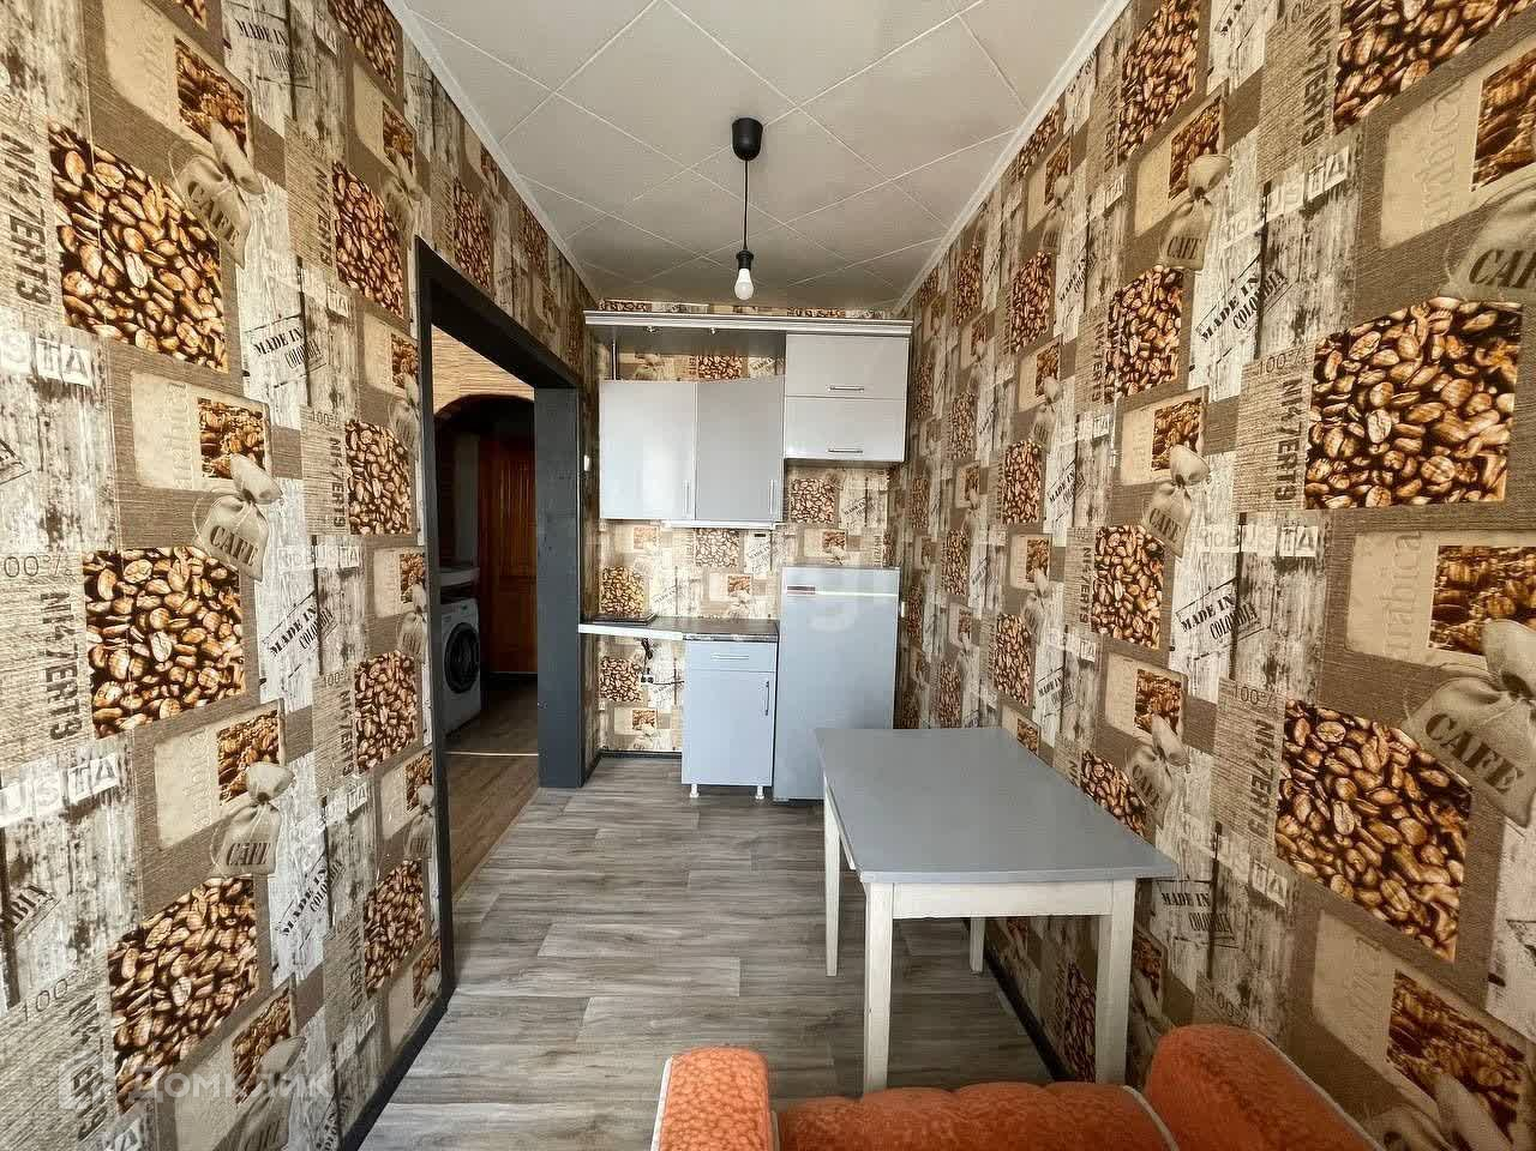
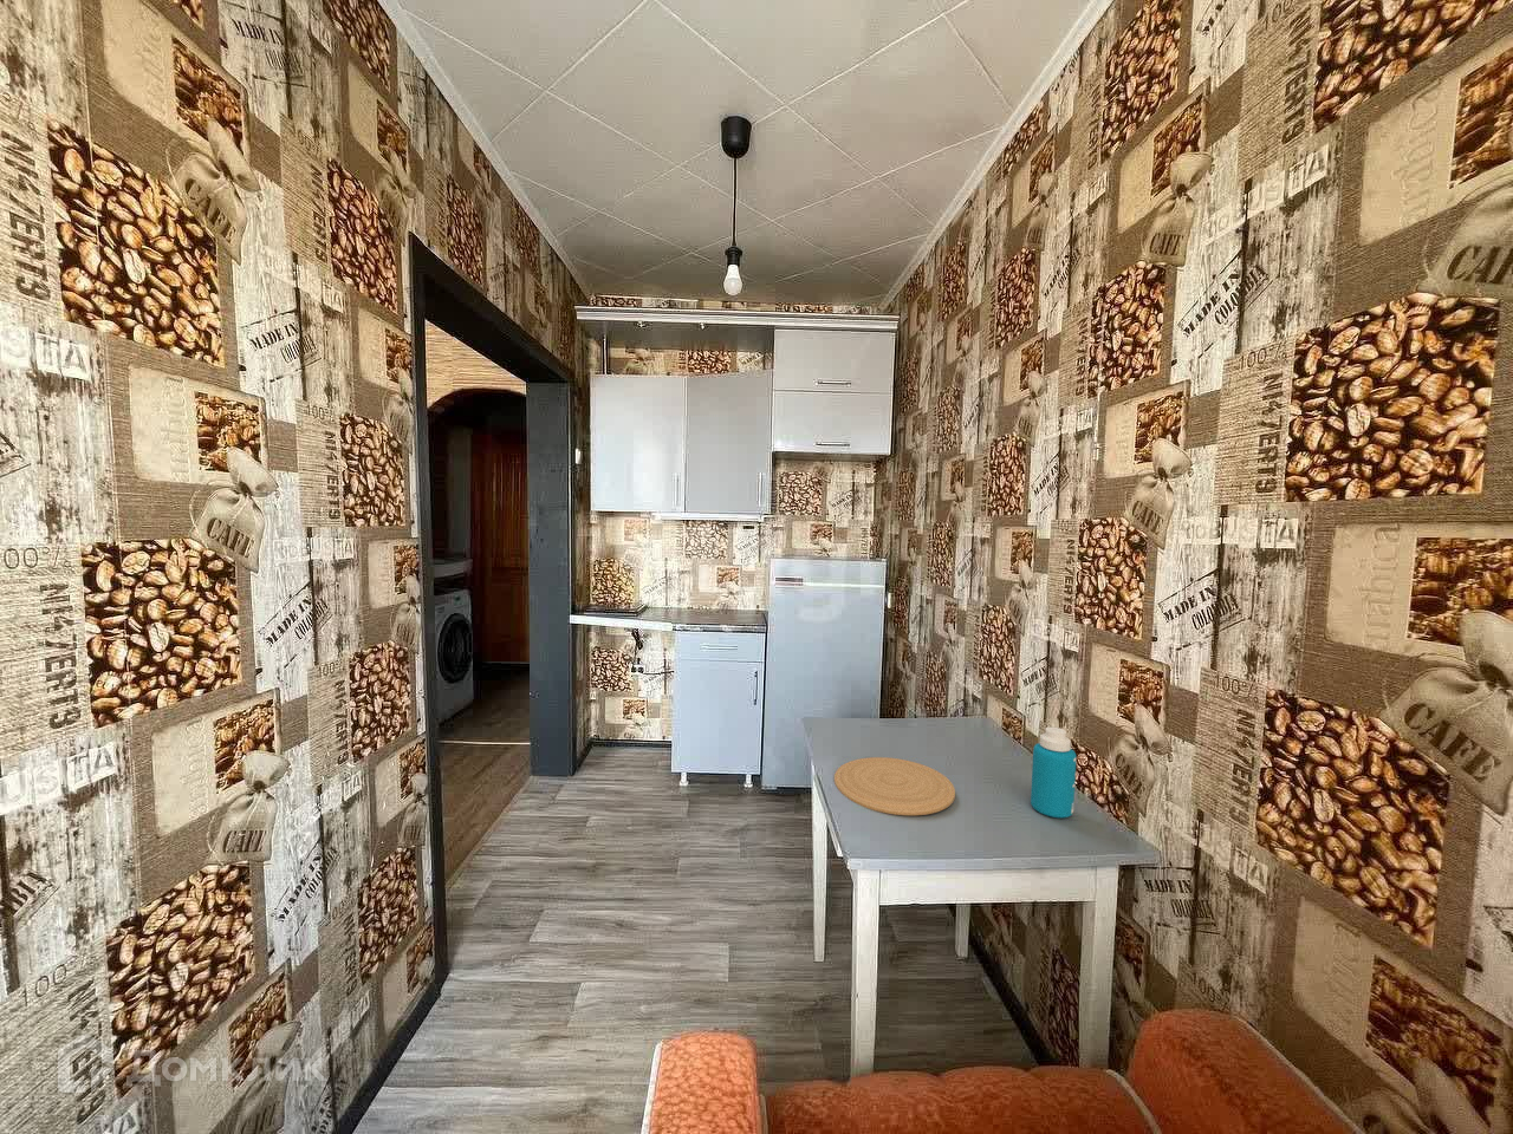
+ bottle (1053, 770)
+ plate (892, 781)
